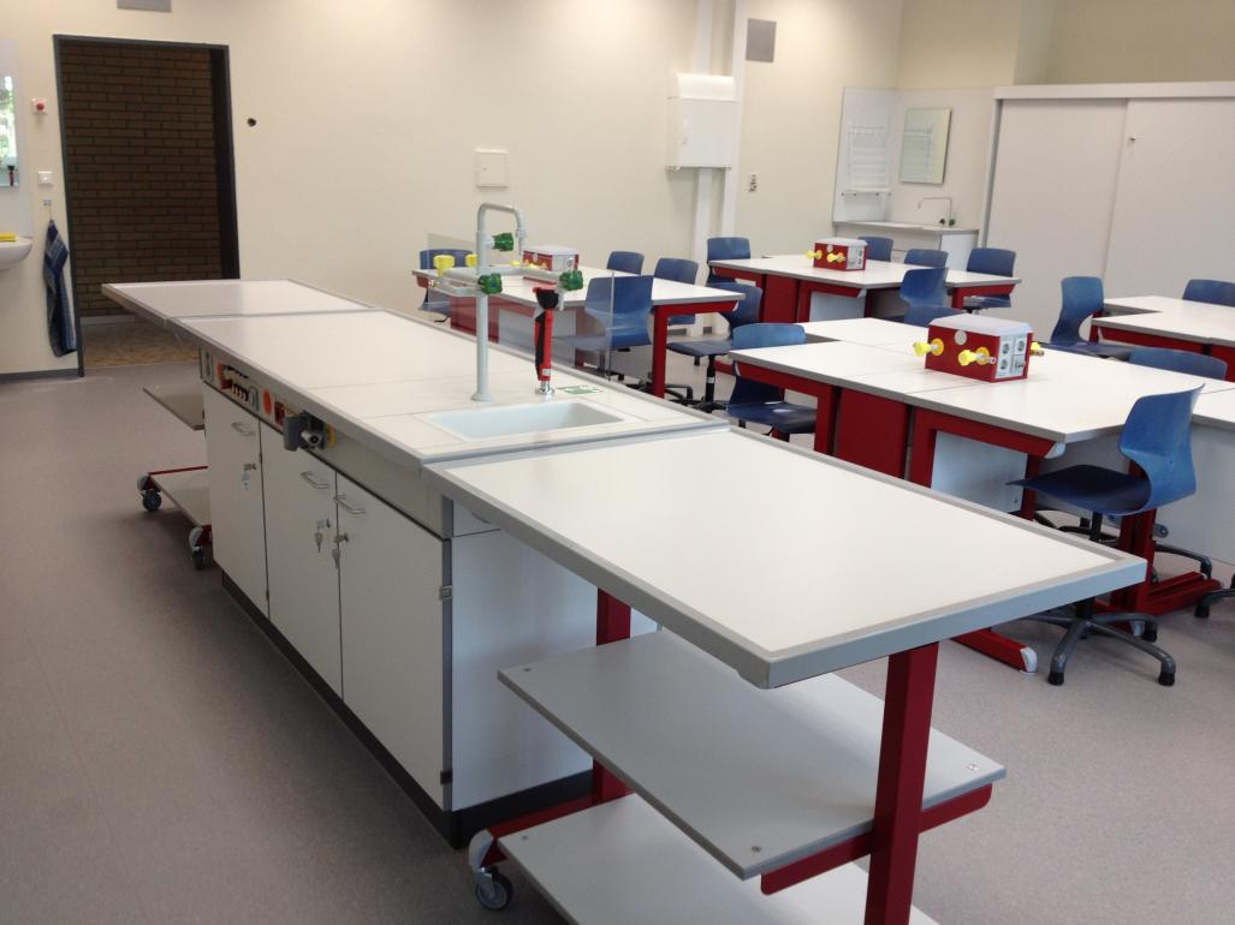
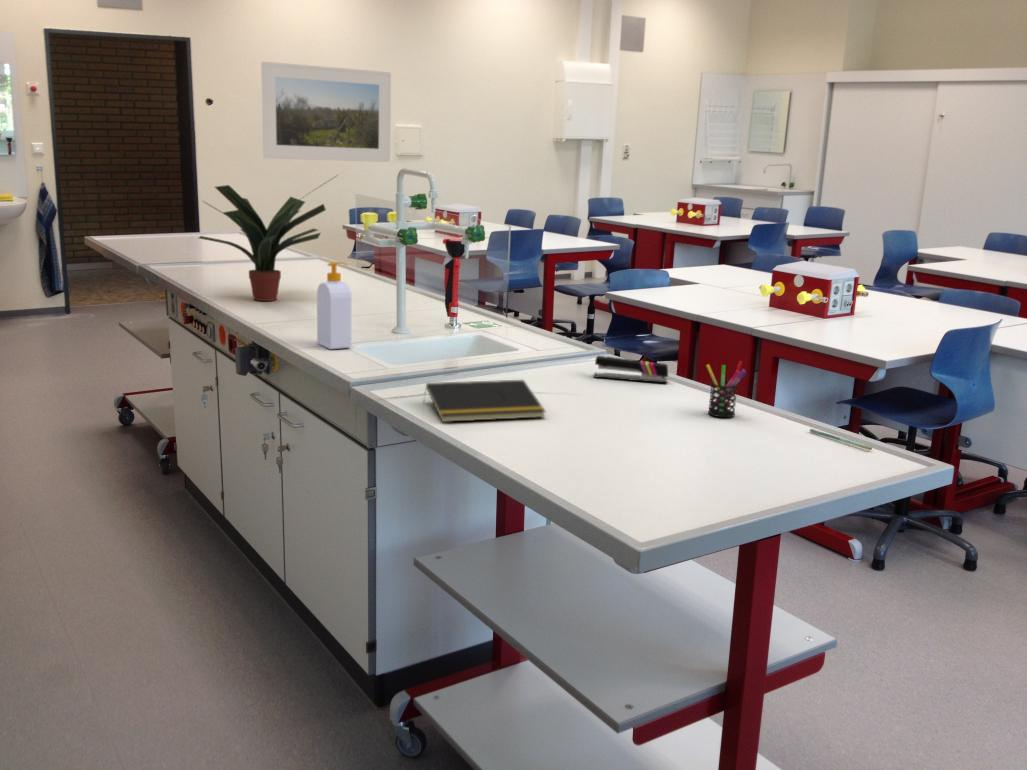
+ soap bottle (335, 304)
+ potted plant (271, 236)
+ notepad (484, 399)
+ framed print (328, 114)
+ pen holder (725, 386)
+ stapler (631, 369)
+ pen (839, 439)
